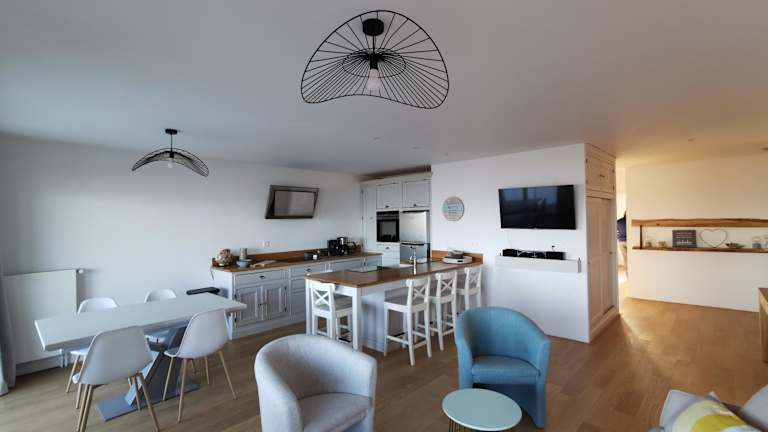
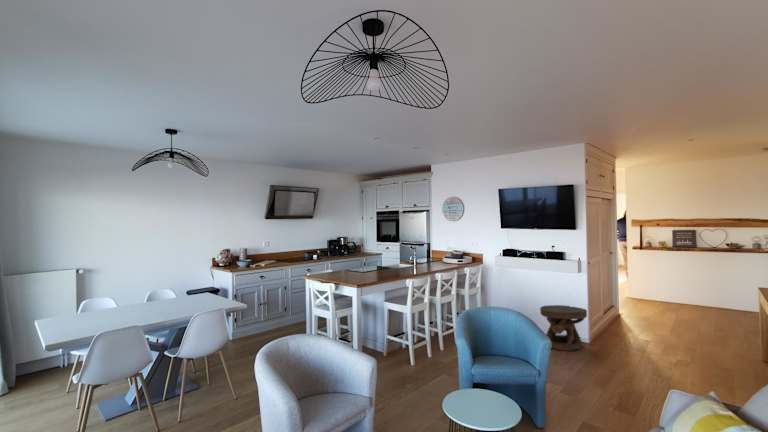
+ side table (562, 326)
